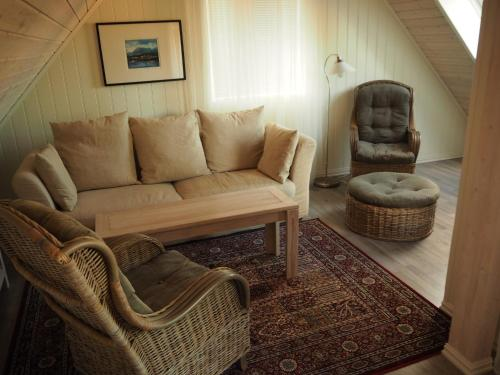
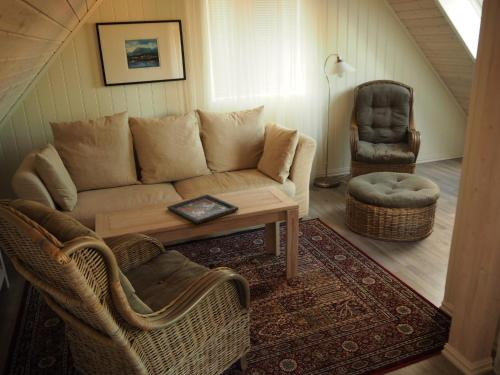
+ decorative tray (202, 208)
